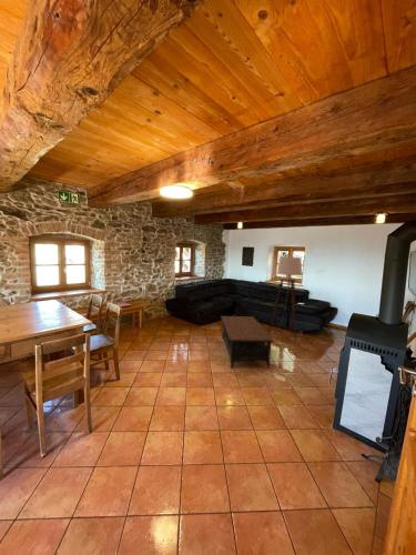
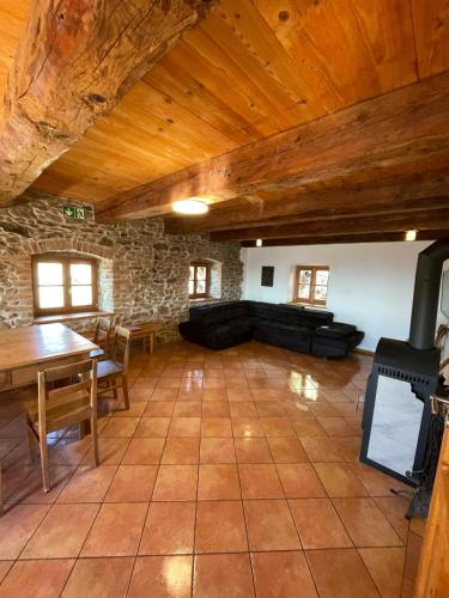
- coffee table (243, 339)
- floor lamp (286, 297)
